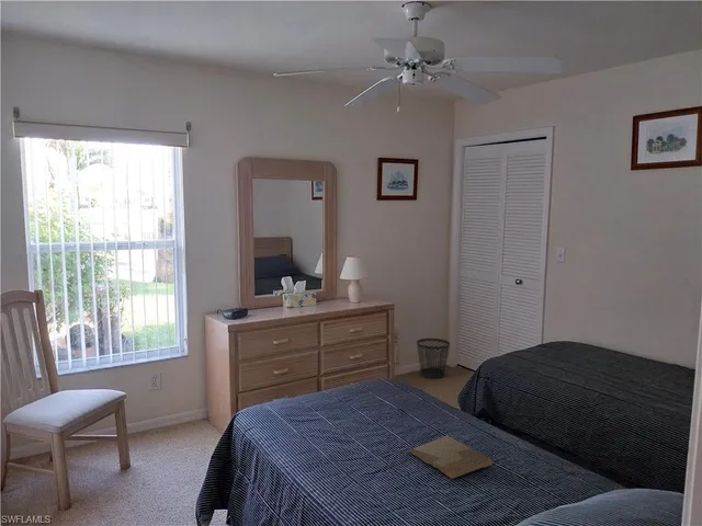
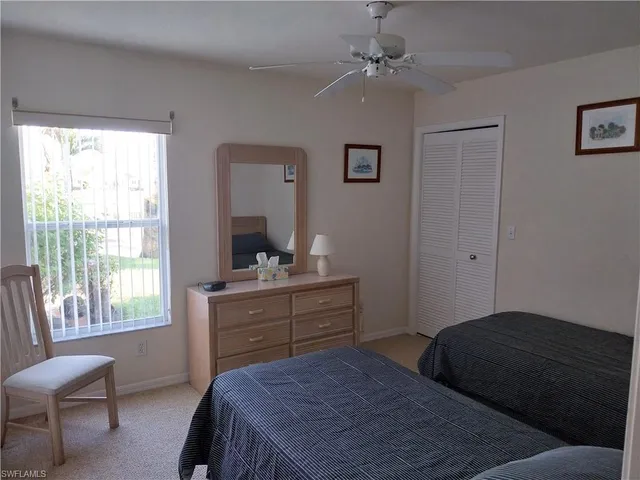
- wastebasket (432, 358)
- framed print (449, 455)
